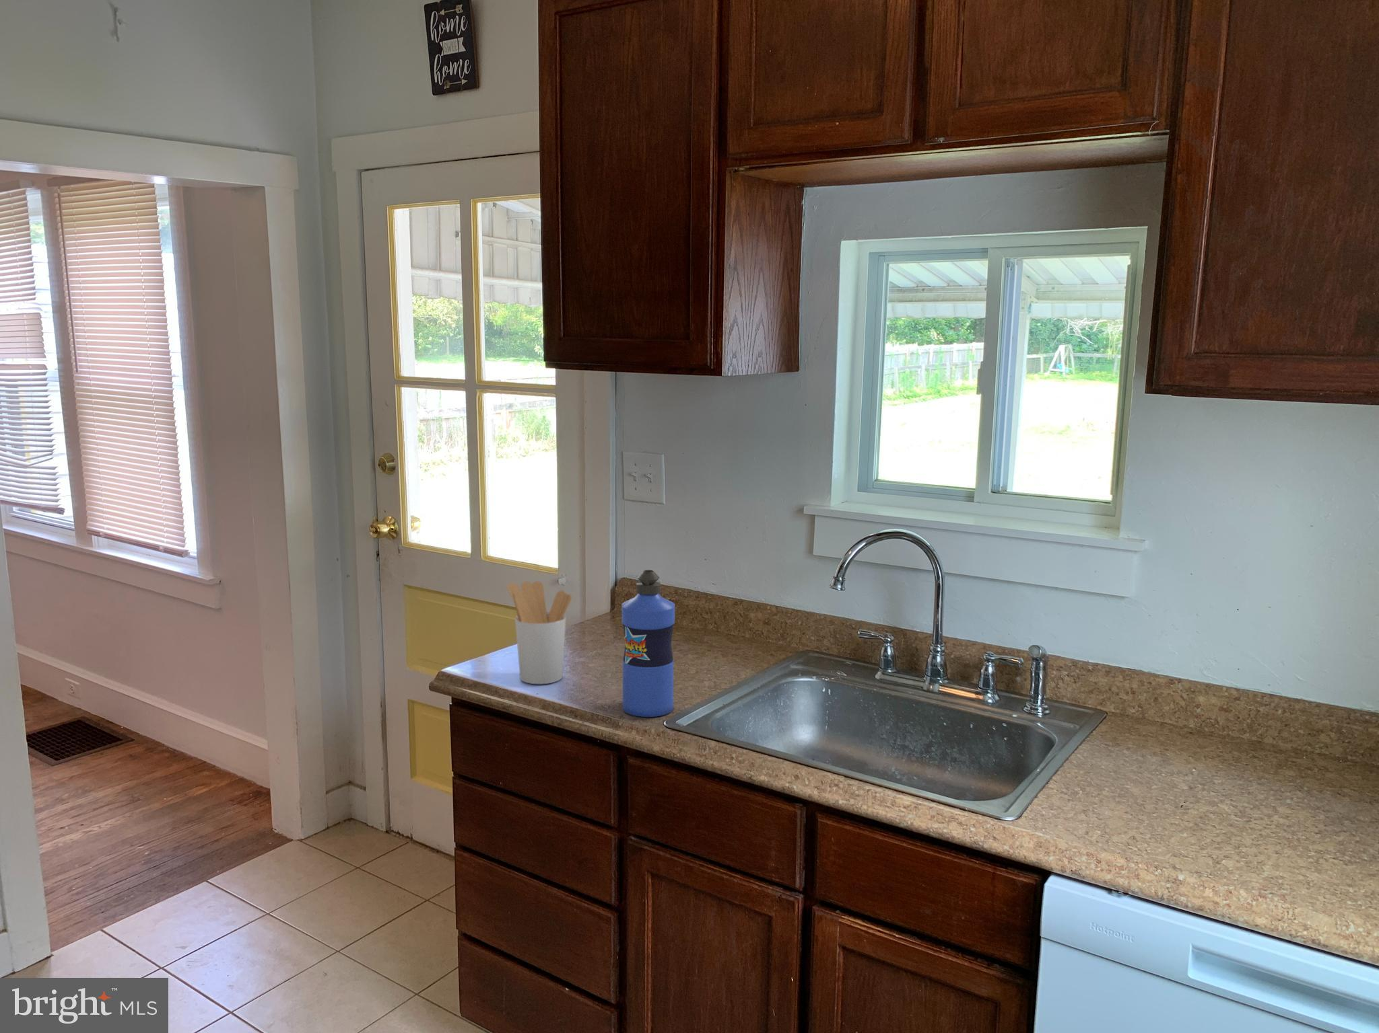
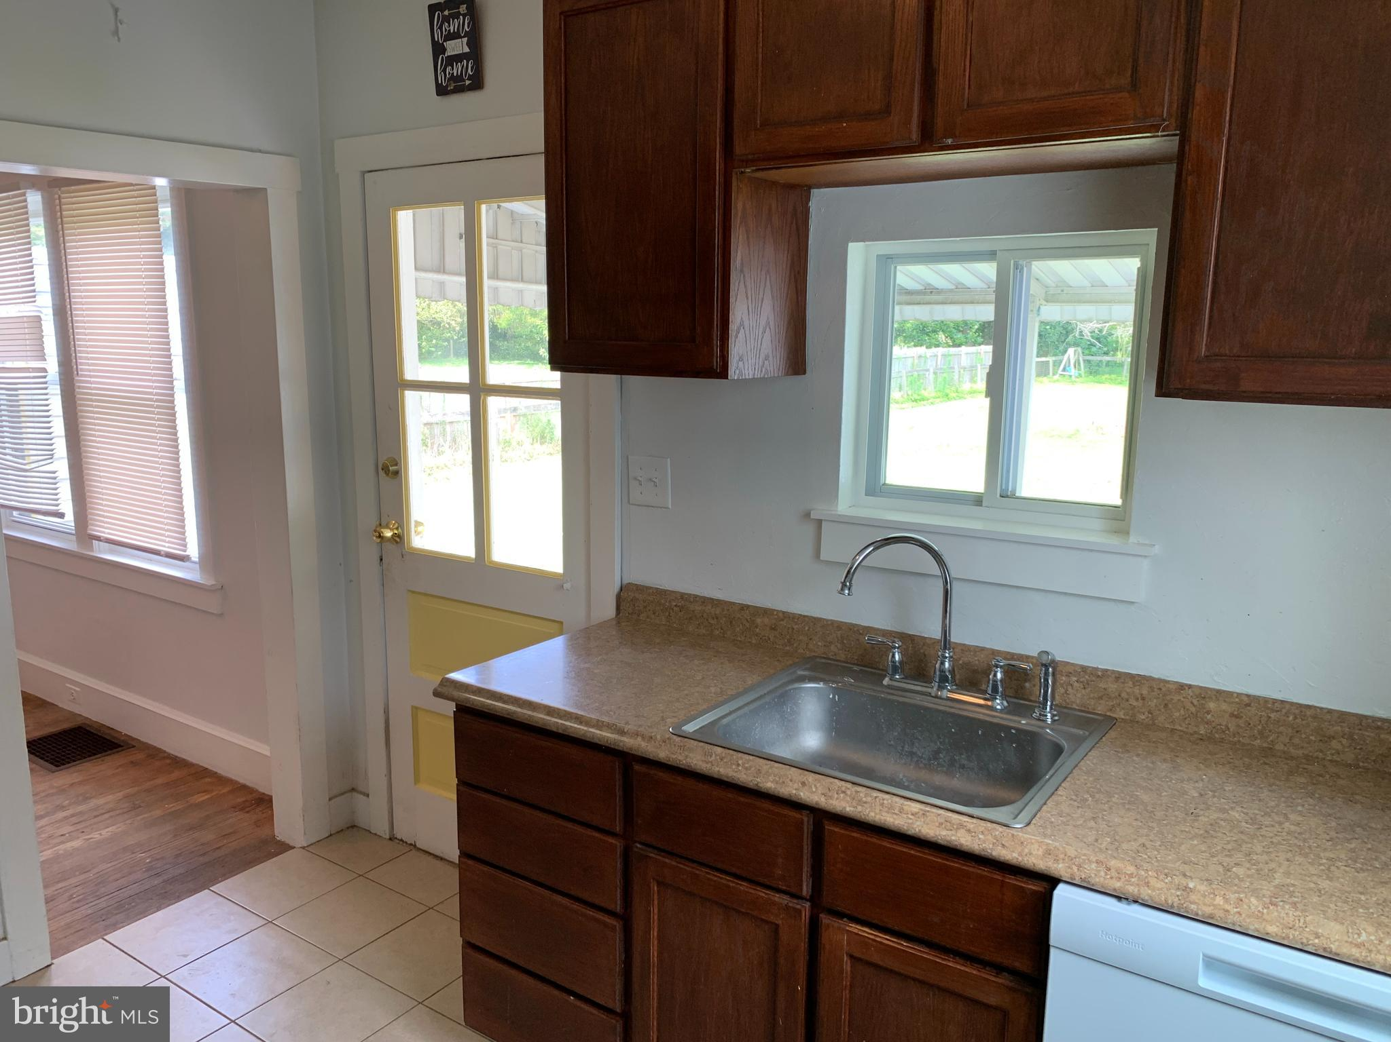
- utensil holder (535, 629)
- water bottle (648, 640)
